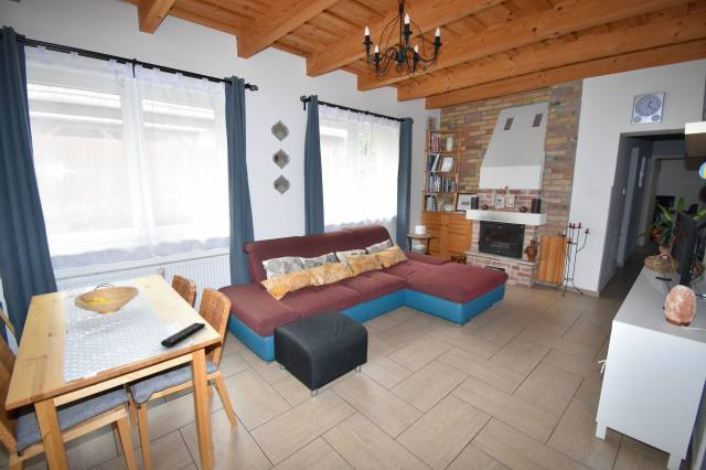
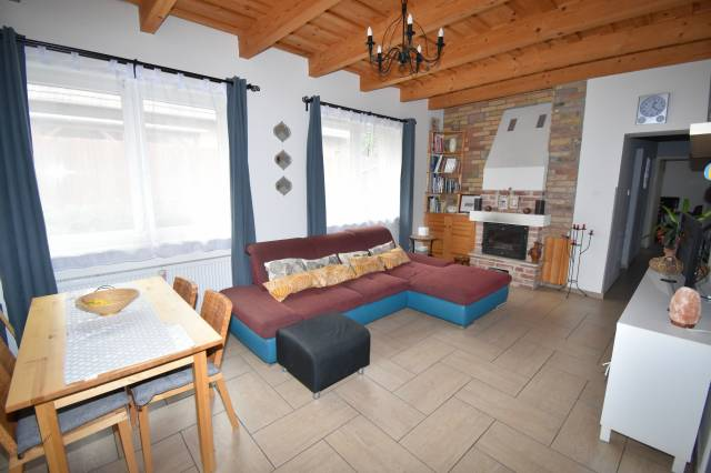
- remote control (184, 333)
